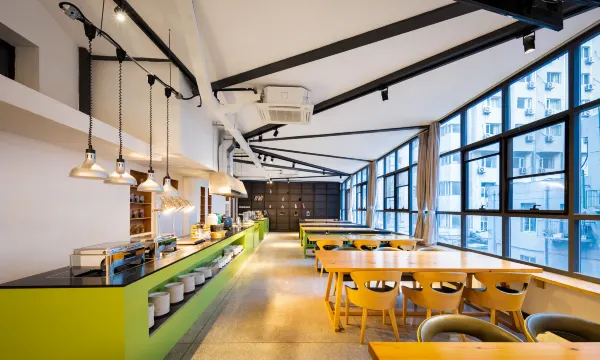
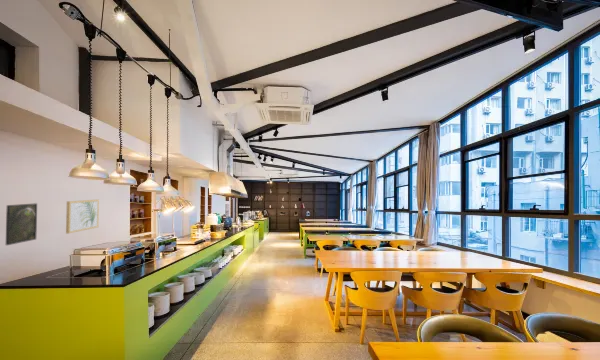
+ wall art (83, 215)
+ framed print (22, 223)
